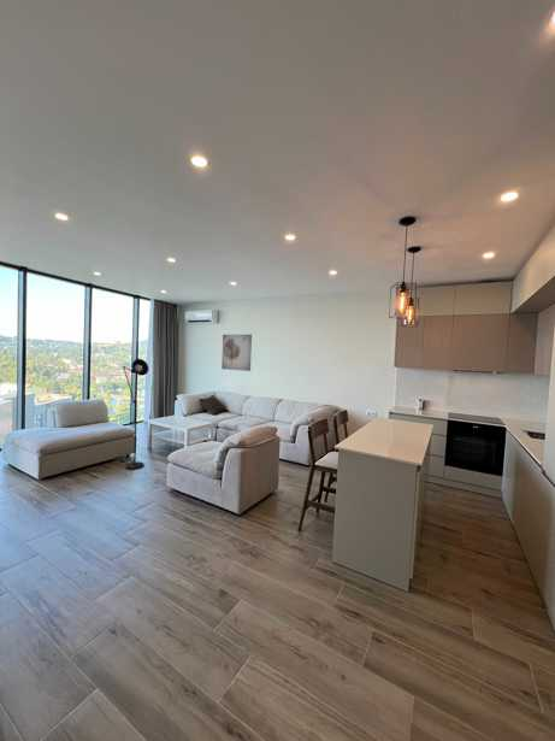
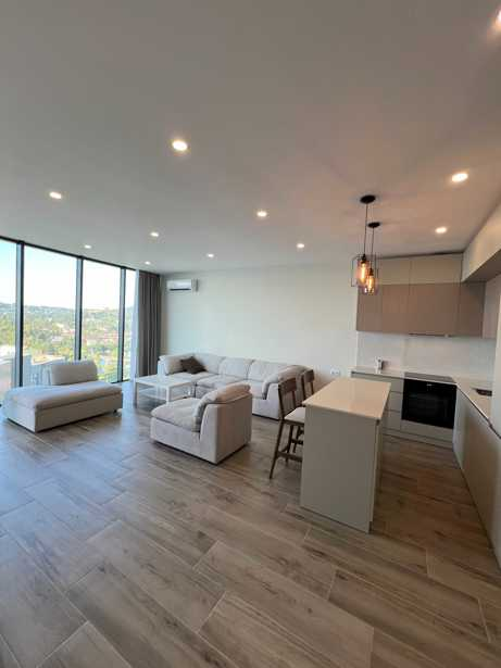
- wall art (236, 352)
- floor lamp (135, 411)
